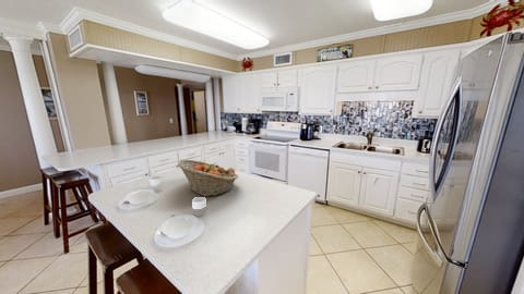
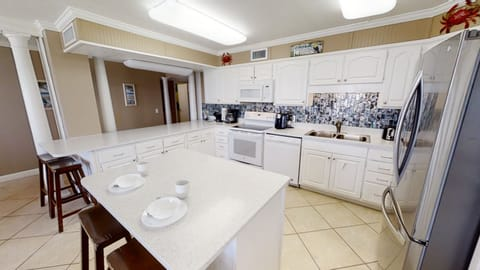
- fruit basket (207, 173)
